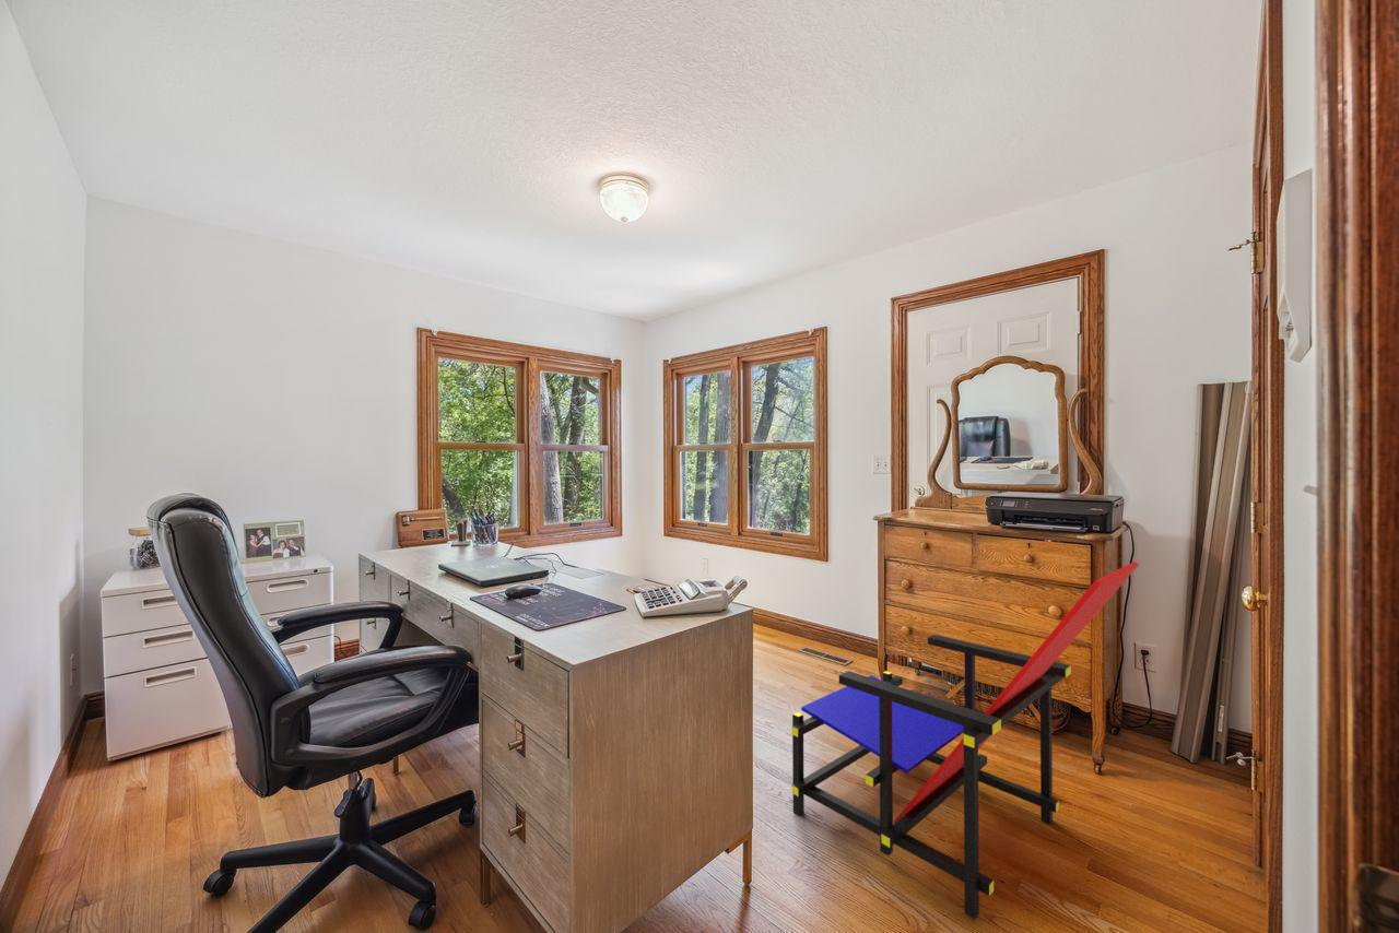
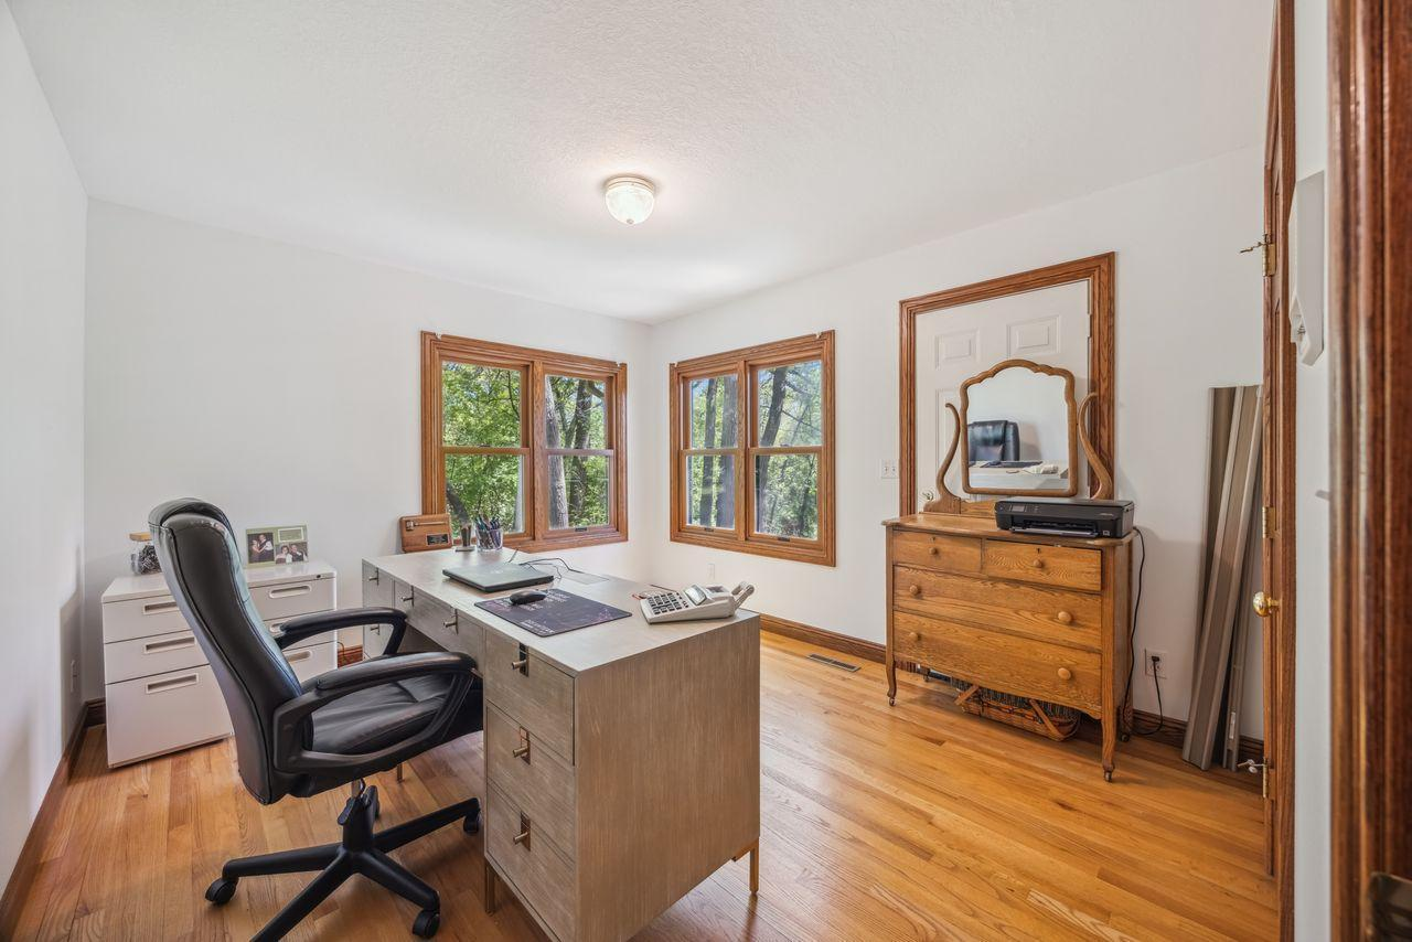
- lounge chair (950, 702)
